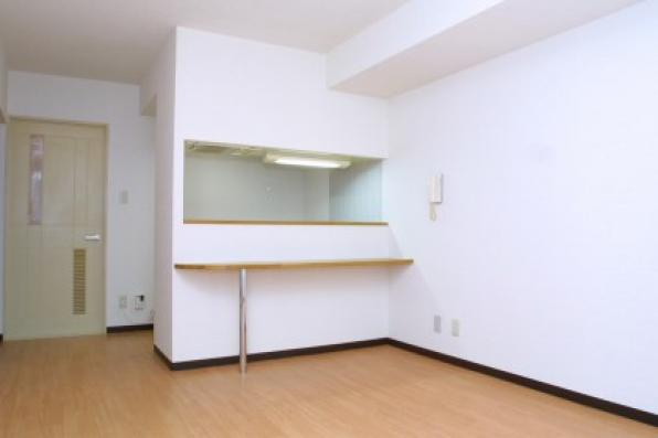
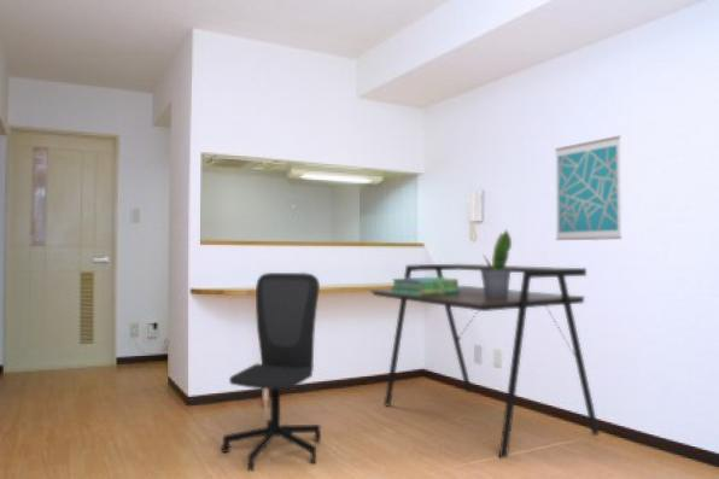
+ desk (460, 345)
+ potted plant (495, 262)
+ office chair (276, 362)
+ wall art (586, 191)
+ stack of books (425, 285)
